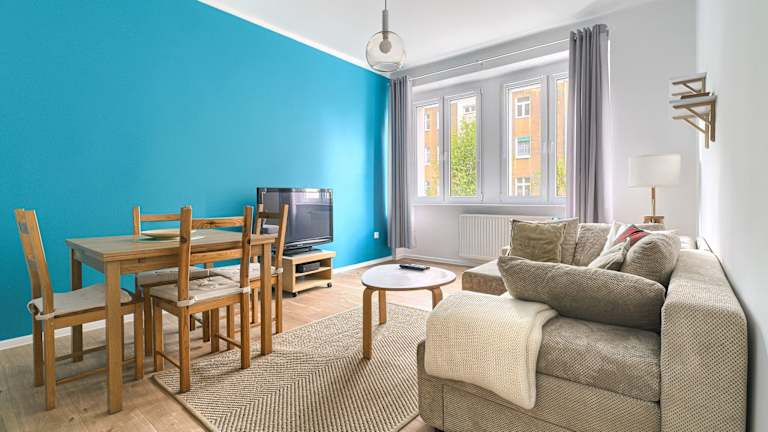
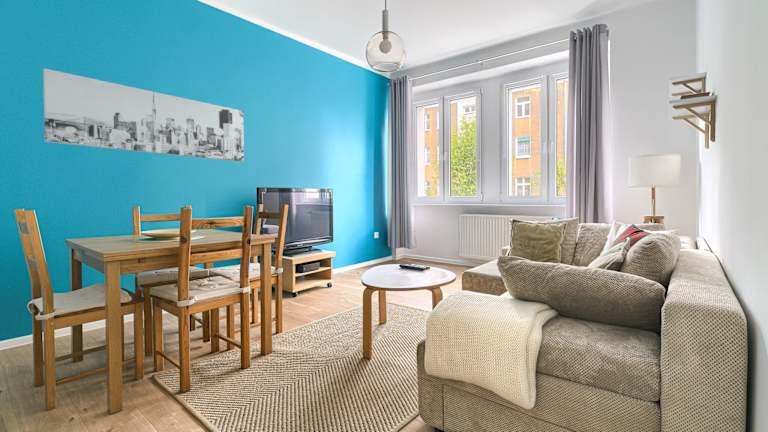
+ wall art (161, 123)
